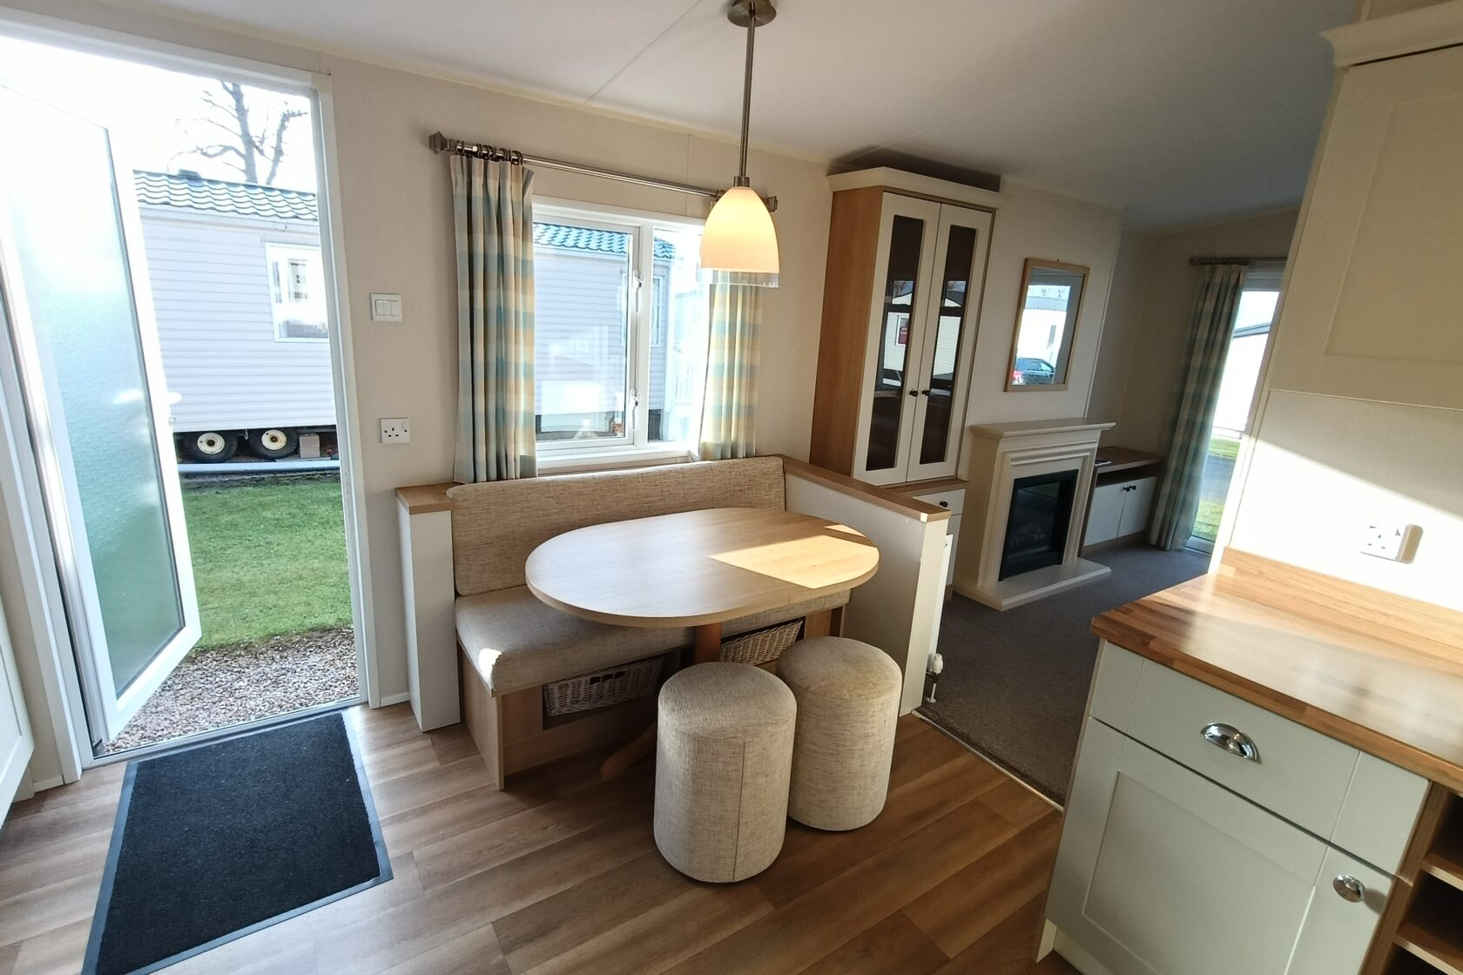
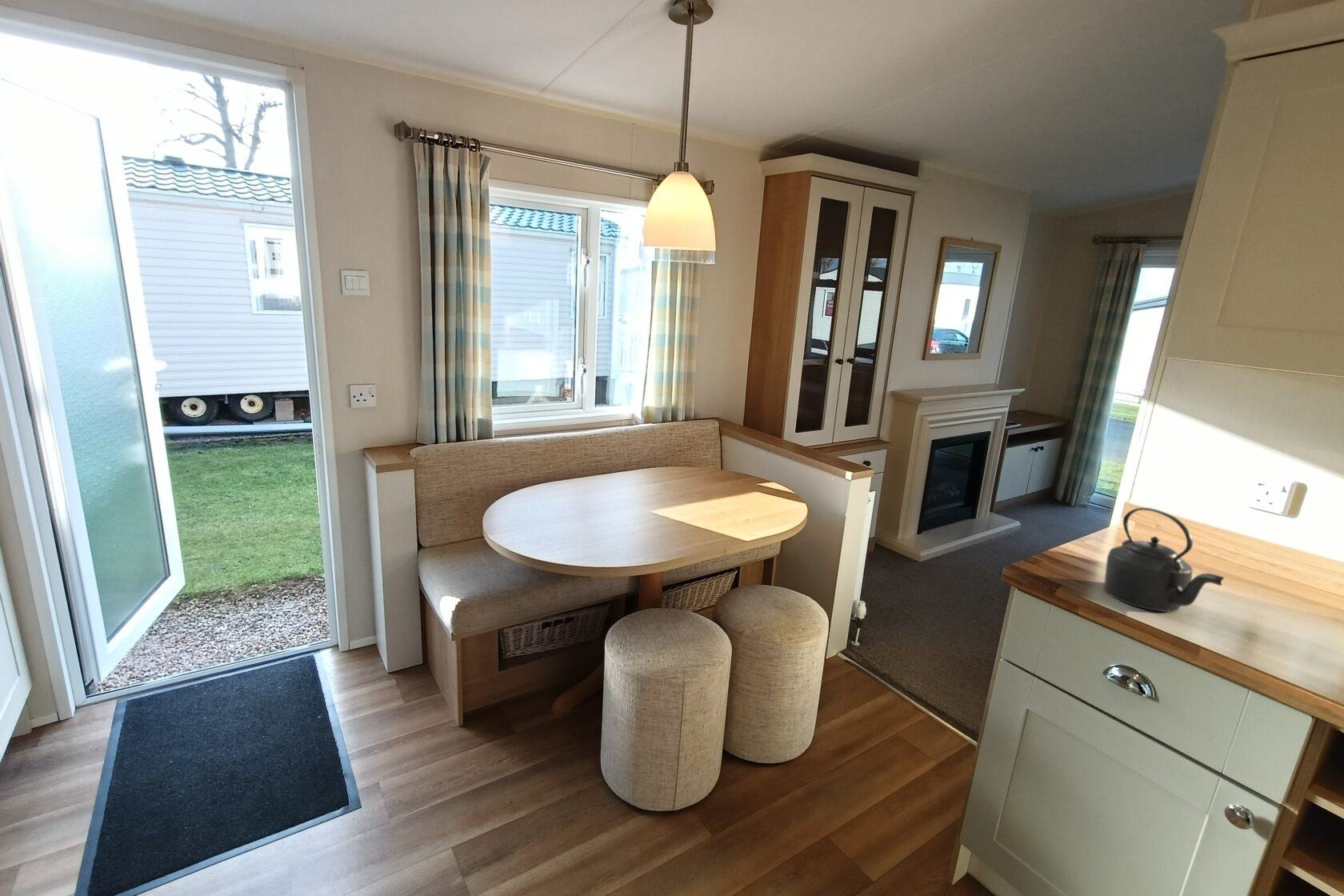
+ kettle (1166, 562)
